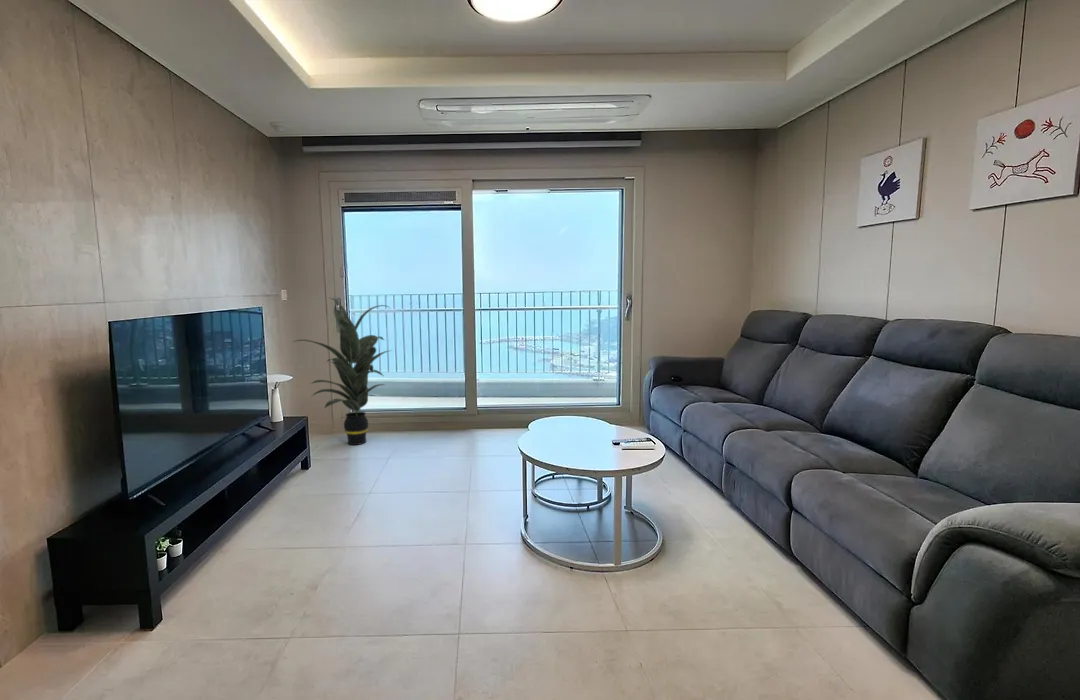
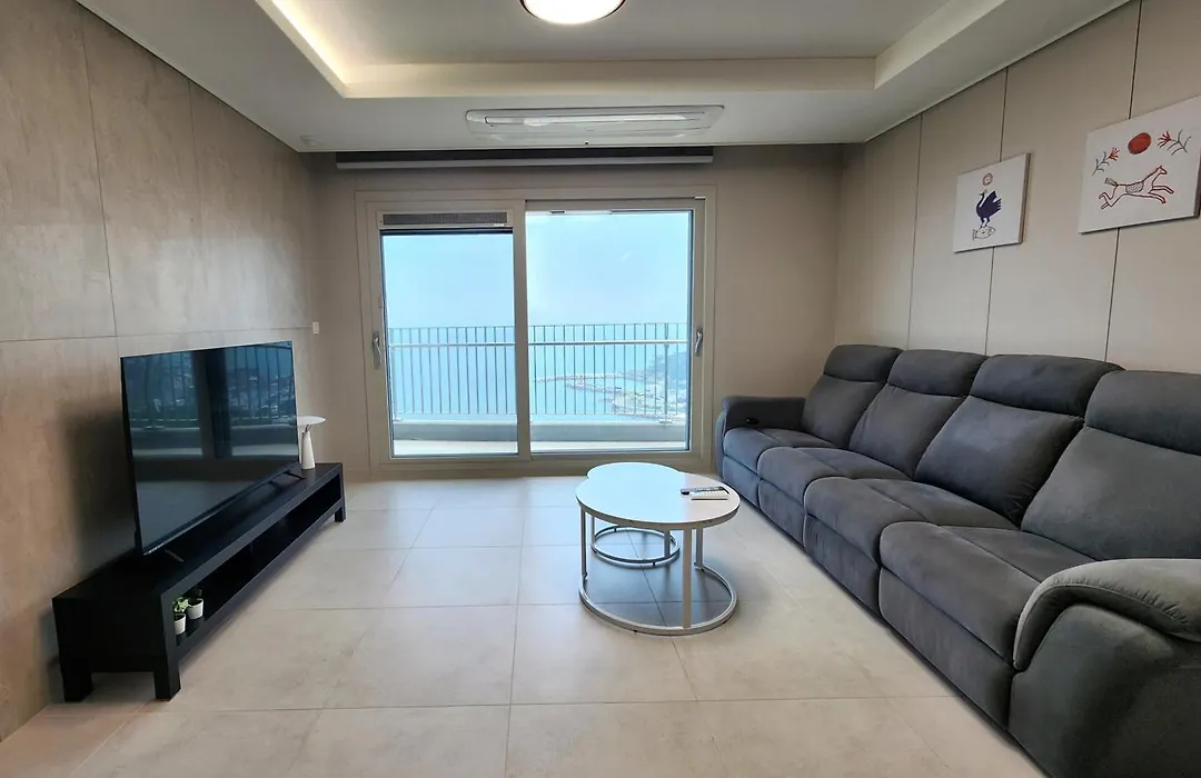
- indoor plant (349, 370)
